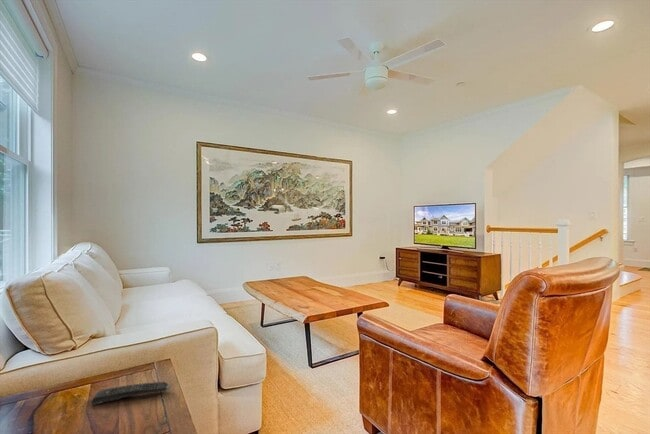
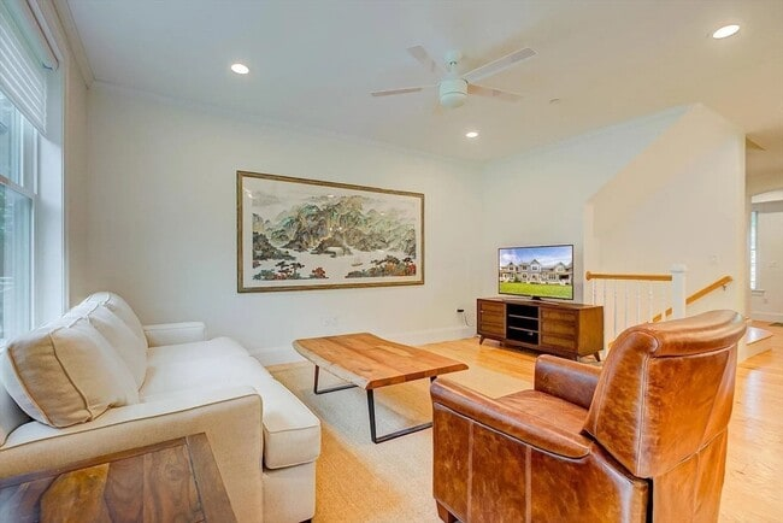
- remote control (133, 390)
